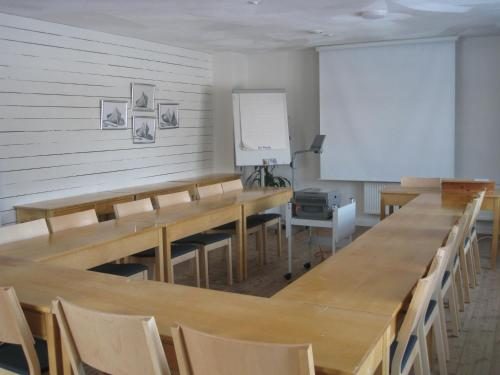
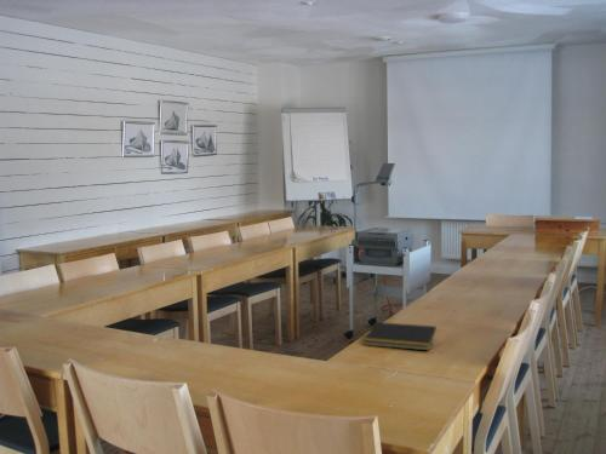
+ notepad (400, 335)
